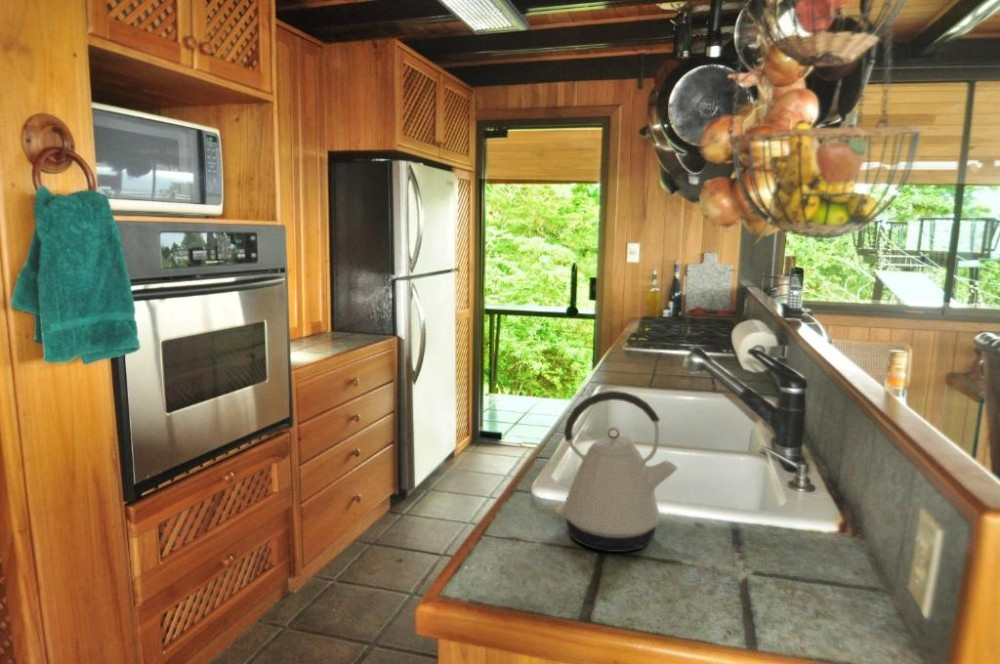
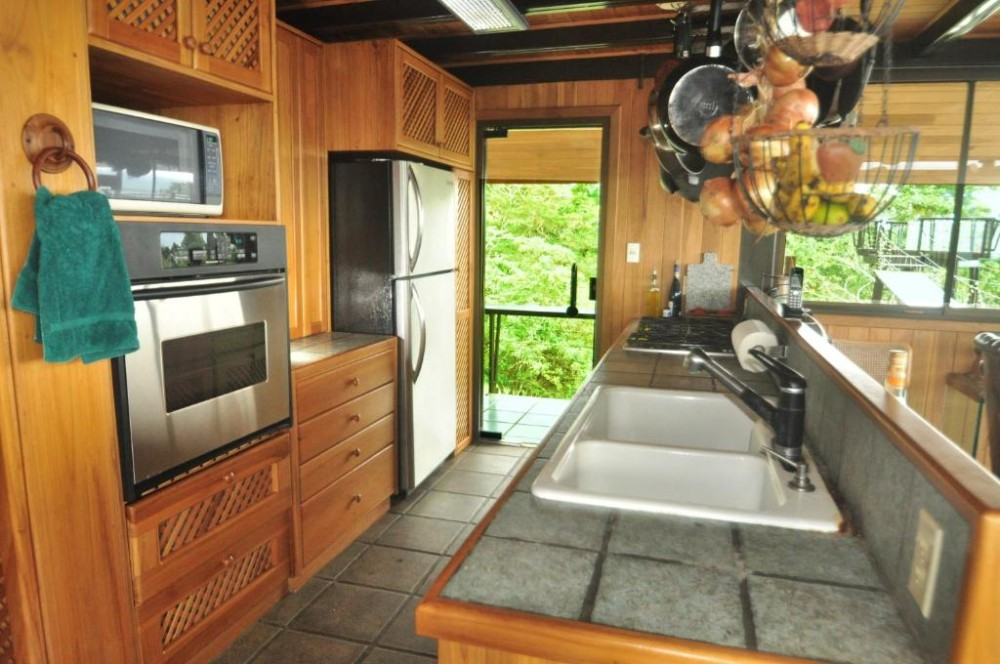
- kettle (616, 465)
